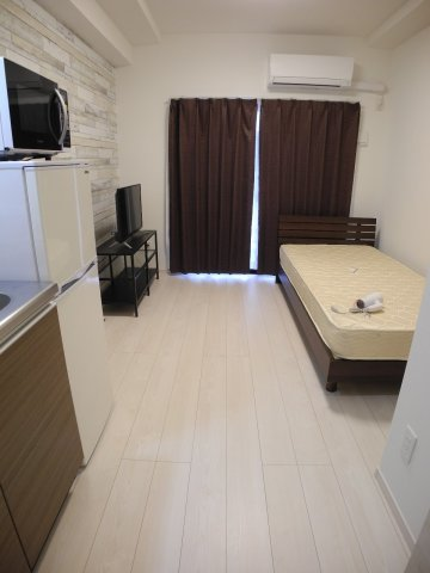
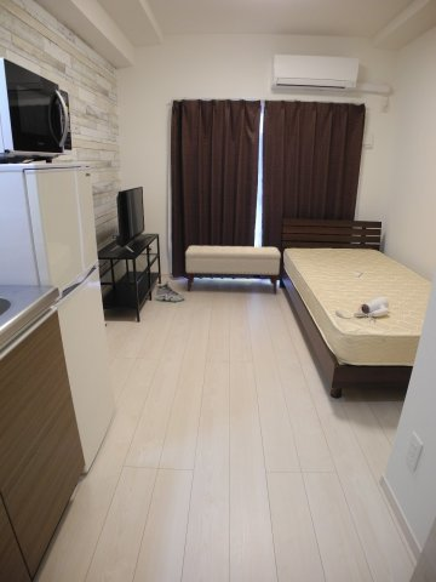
+ bench (231, 268)
+ sneaker (170, 290)
